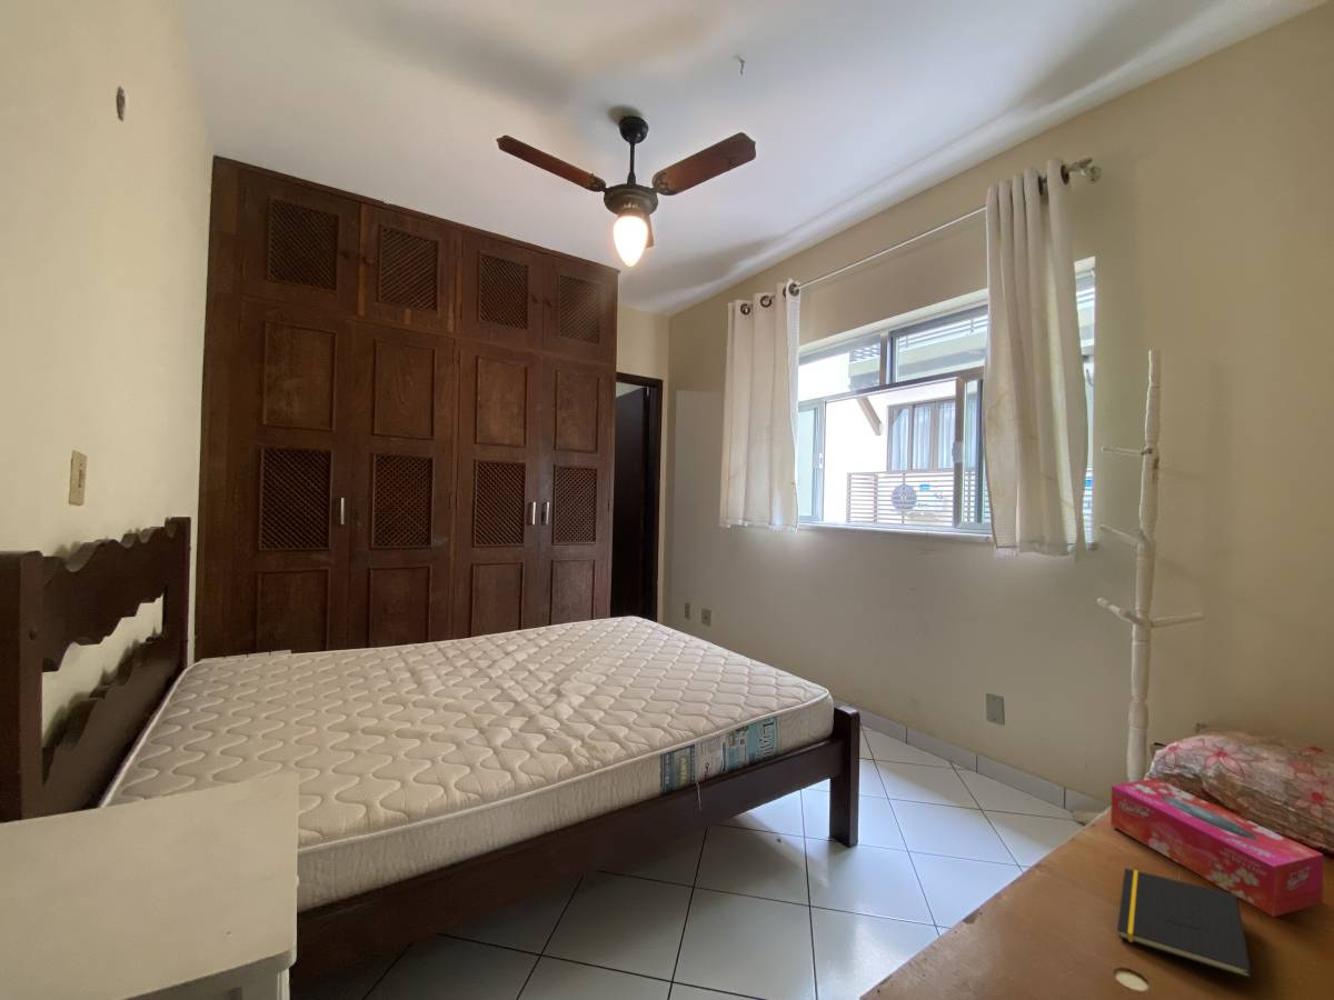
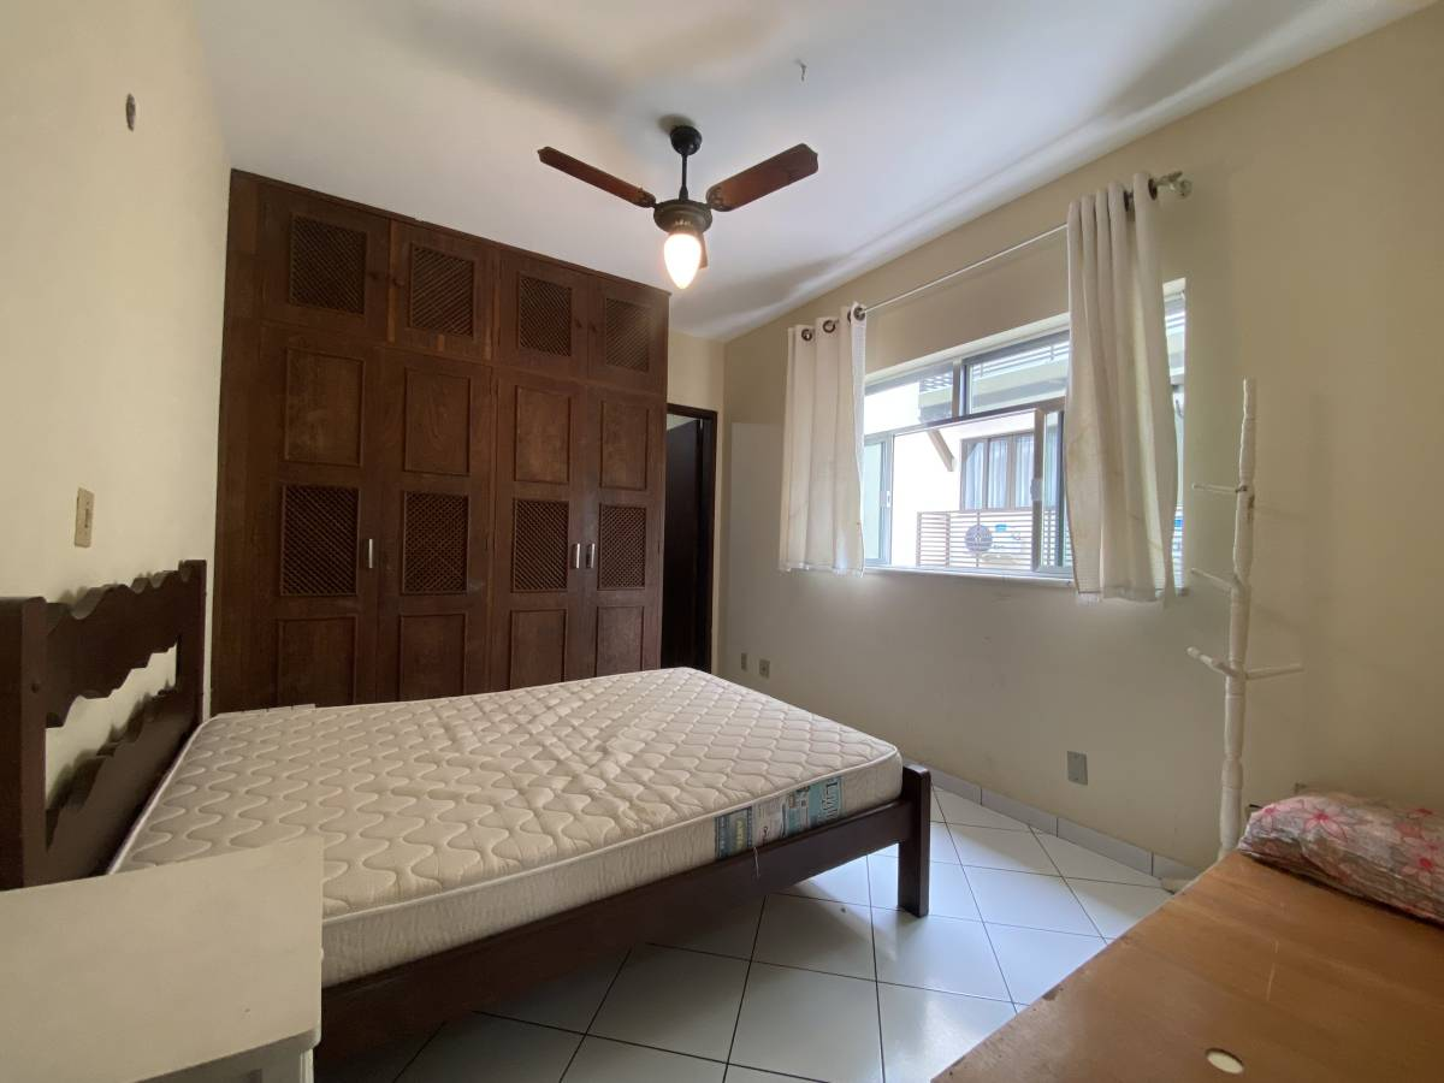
- notepad (1178, 916)
- tissue box (1205, 838)
